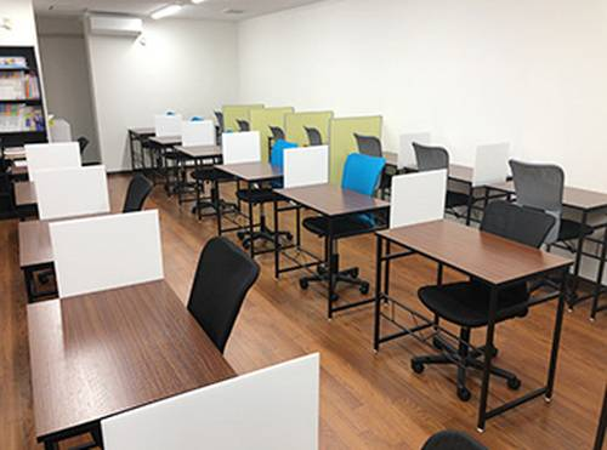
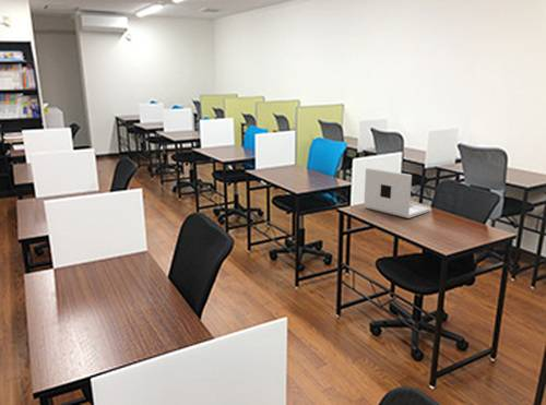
+ laptop (397, 189)
